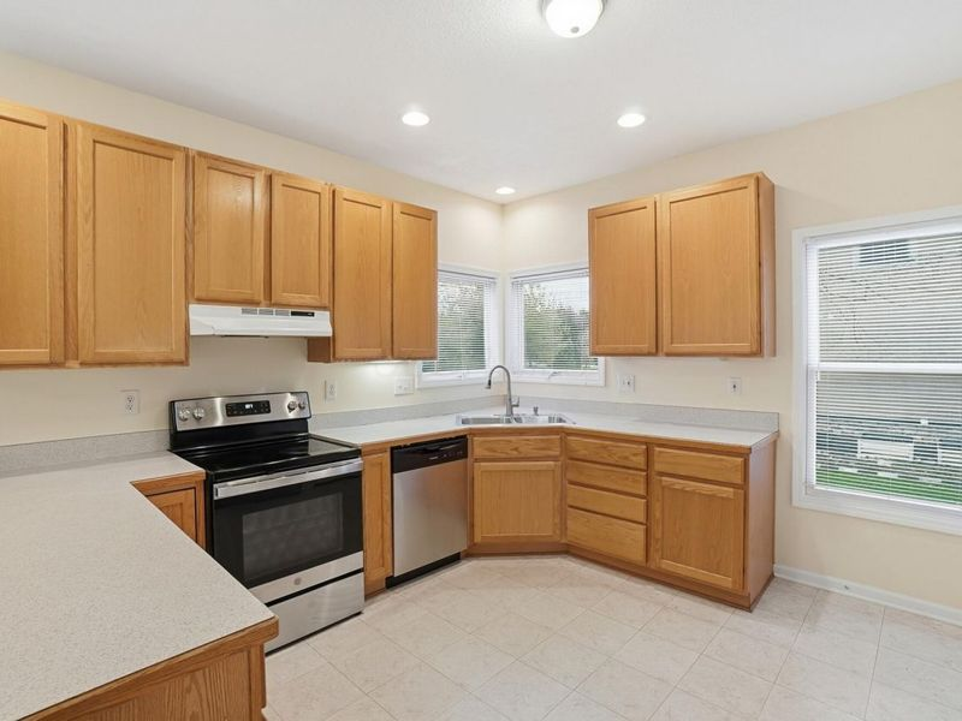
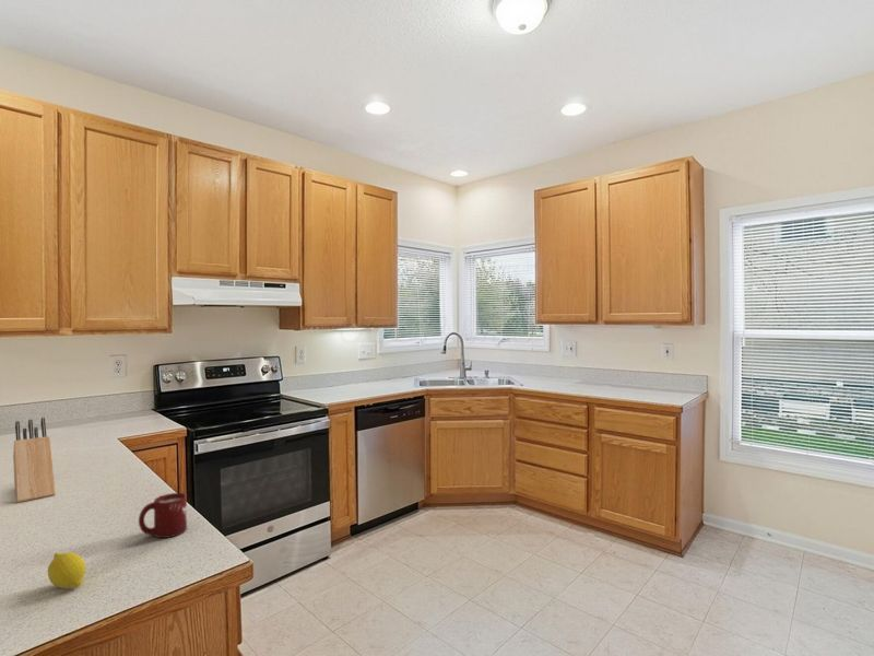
+ fruit (67, 570)
+ knife block (33, 456)
+ cup (163, 516)
